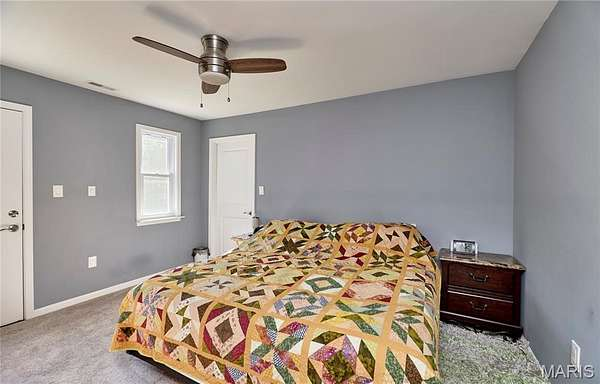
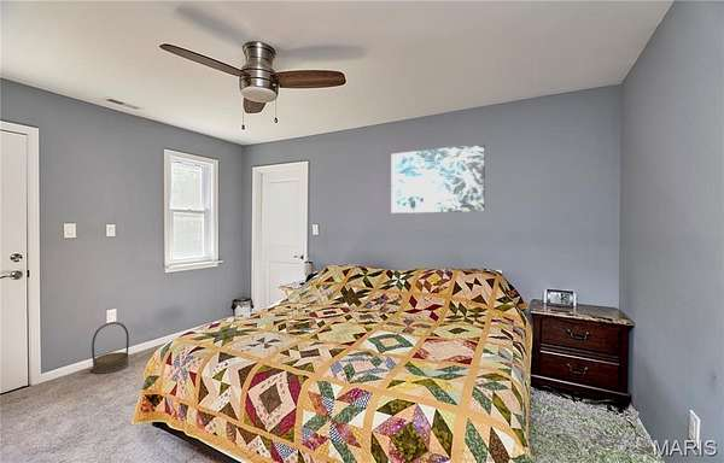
+ basket (115, 352)
+ wall art (434, 180)
